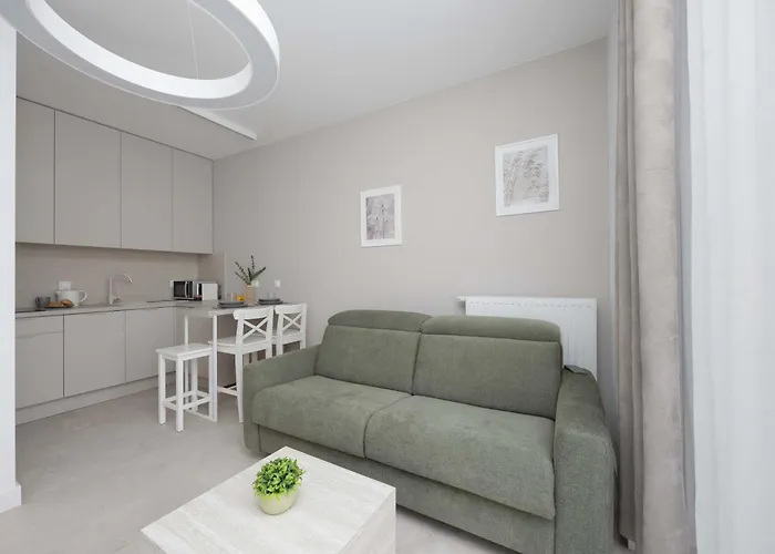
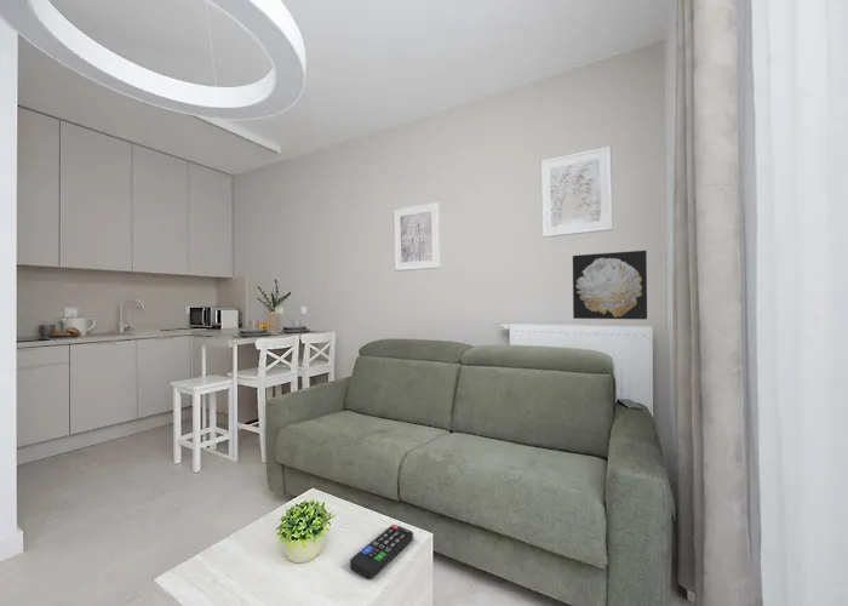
+ wall art (608, 286)
+ remote control (383, 548)
